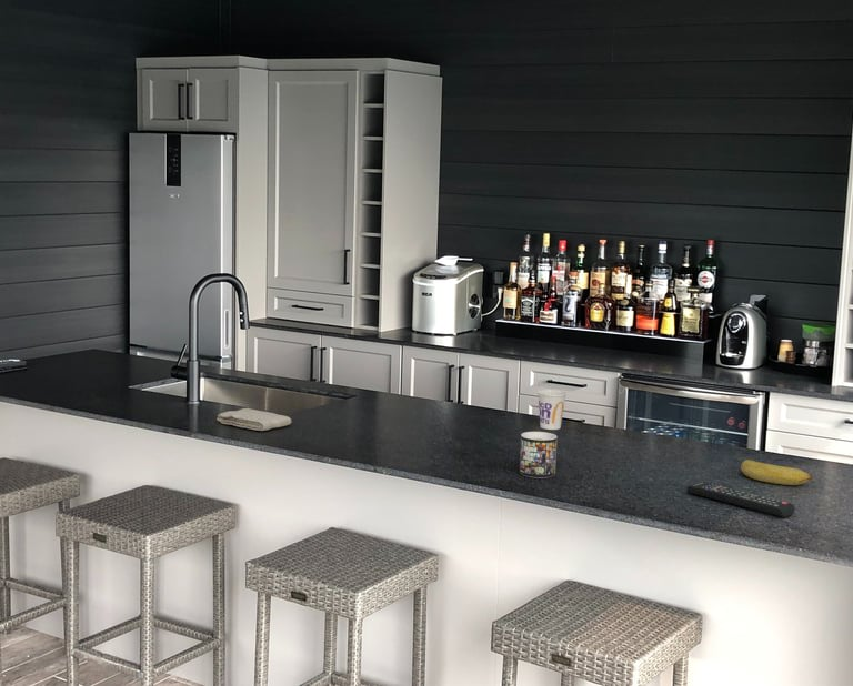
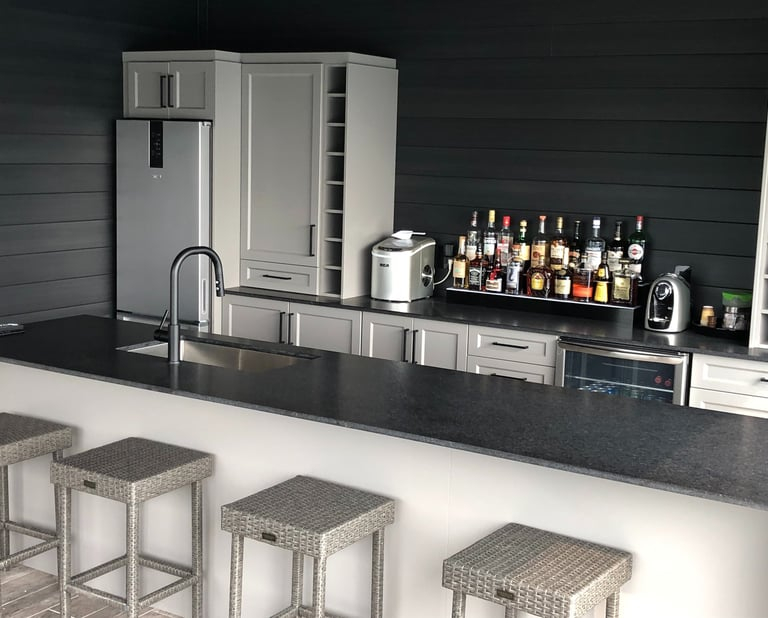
- remote control (739, 498)
- washcloth (253, 418)
- cup (551, 410)
- mug (541, 452)
- banana (775, 471)
